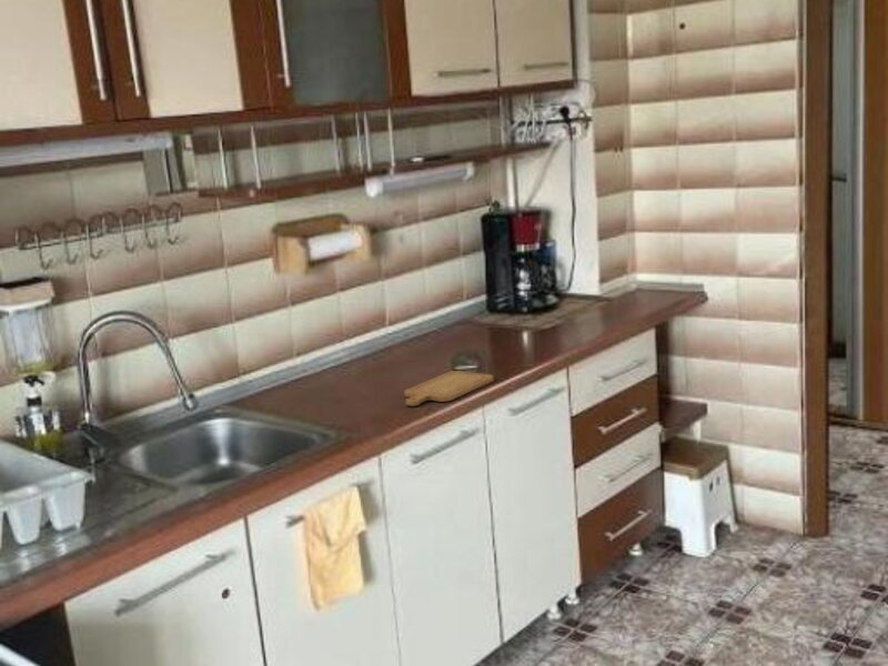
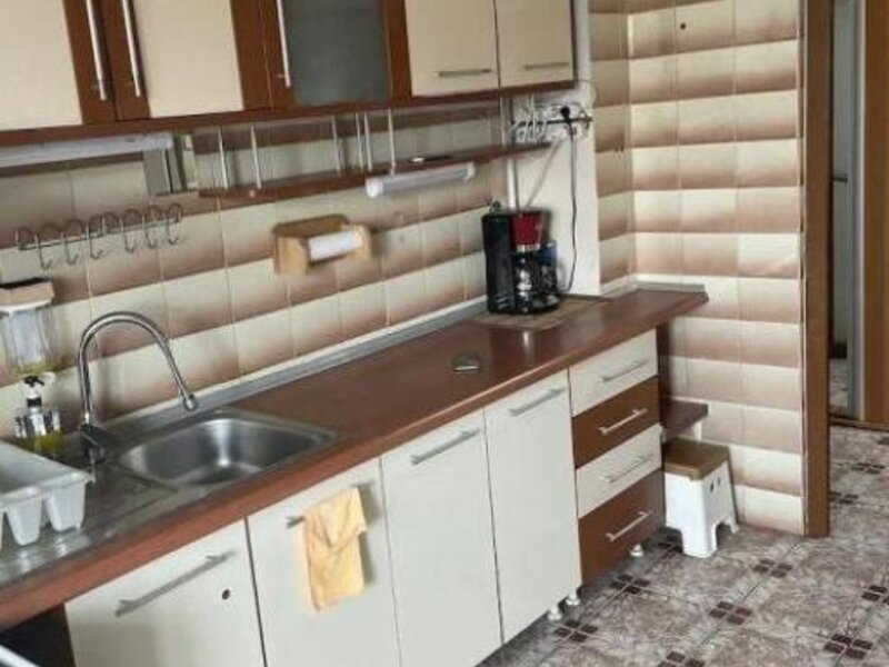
- chopping board (443, 389)
